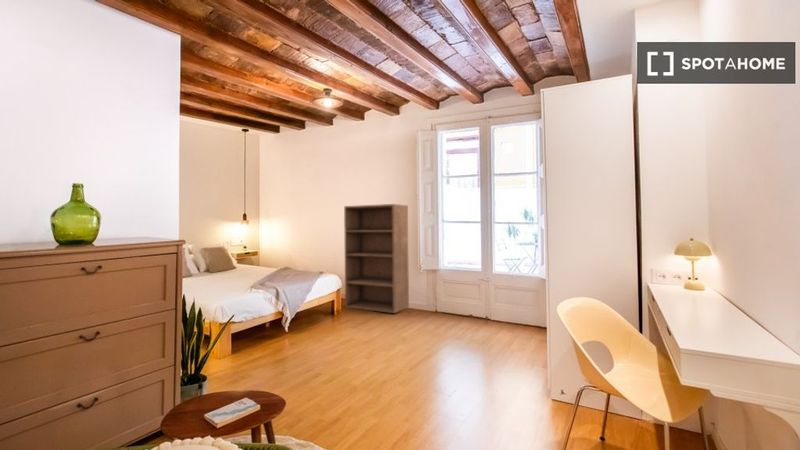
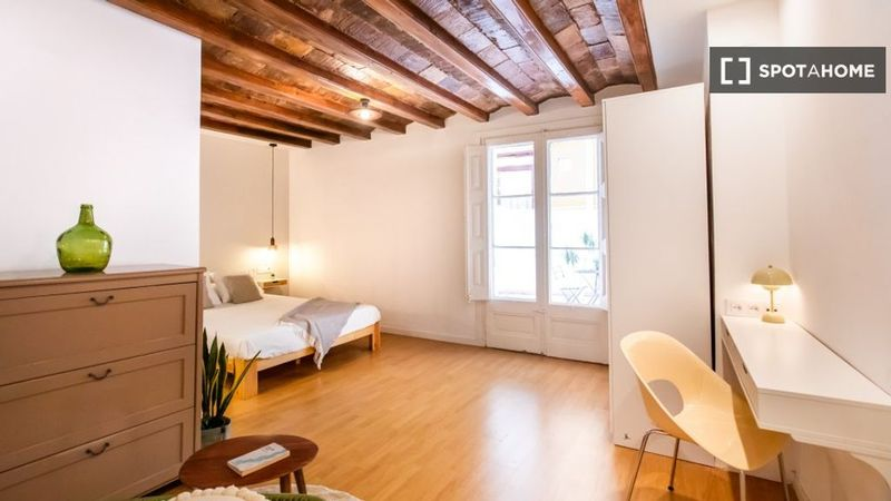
- bookshelf (376, 256)
